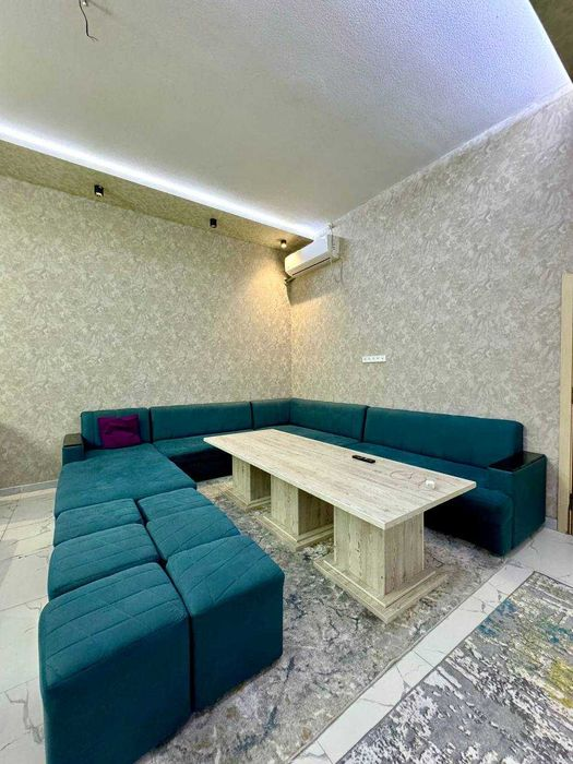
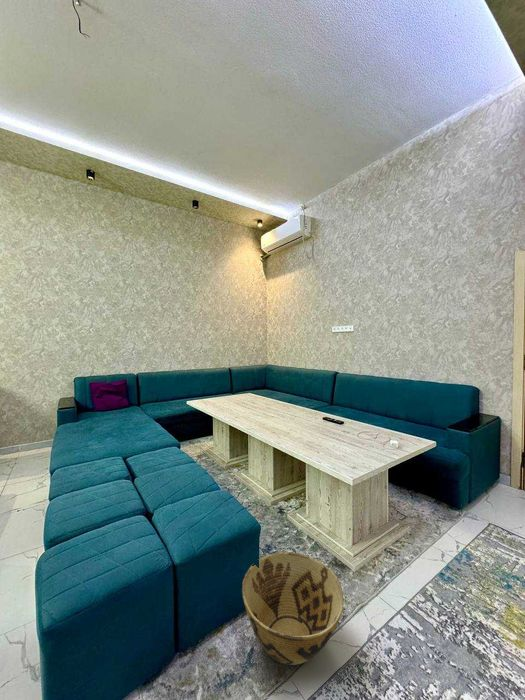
+ woven basket (292, 610)
